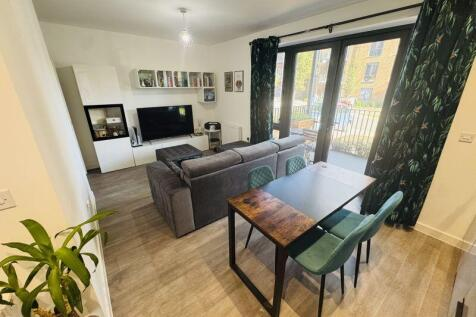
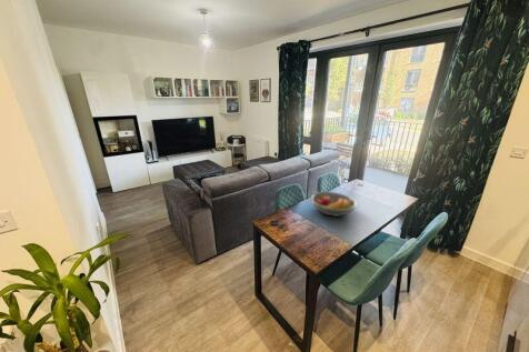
+ fruit bowl (332, 203)
